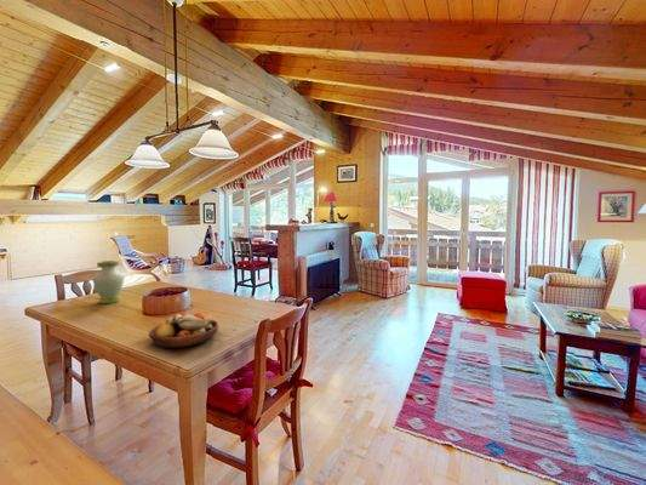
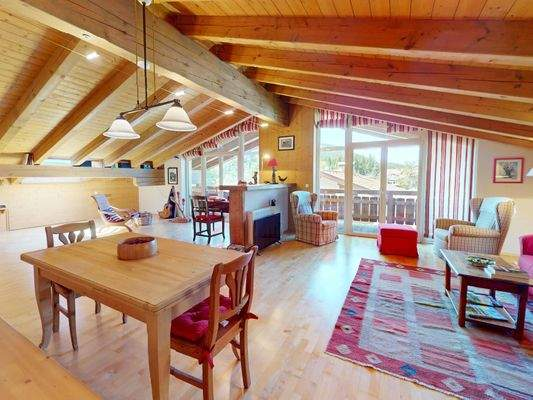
- vase (108, 281)
- fruit bowl (185, 325)
